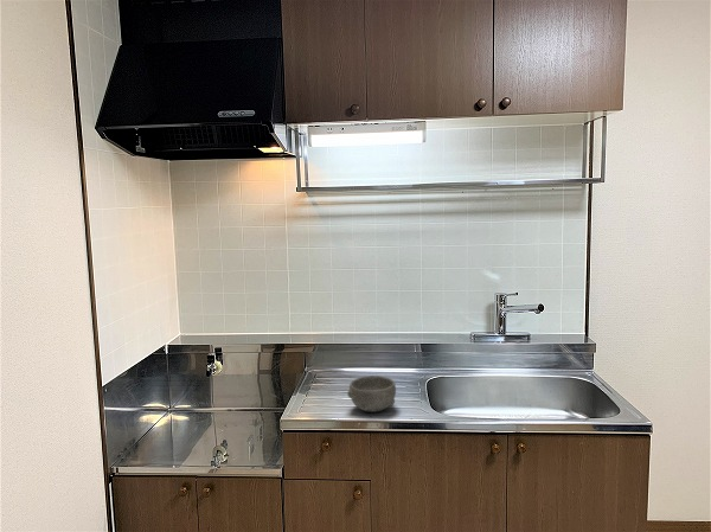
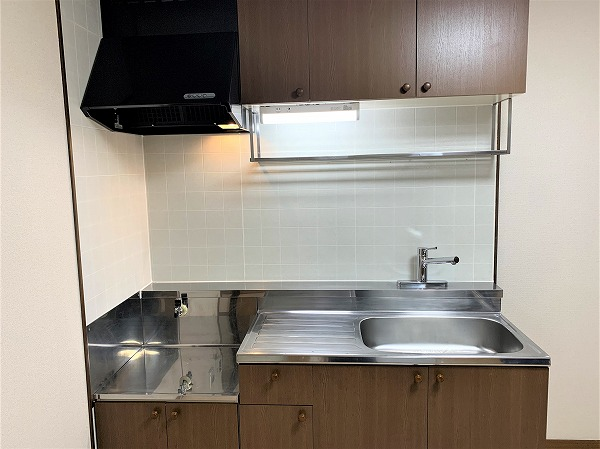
- bowl (373, 395)
